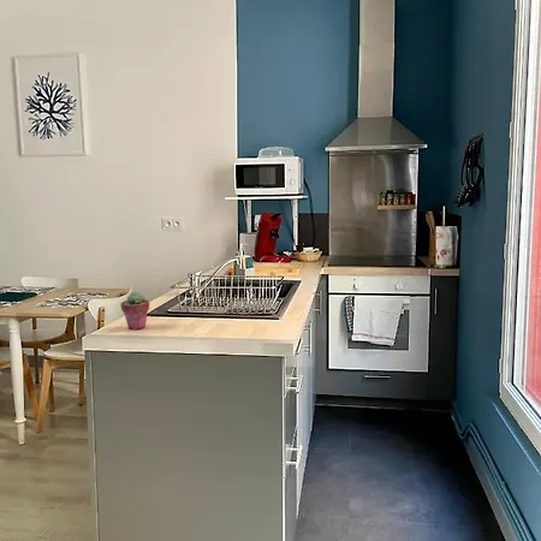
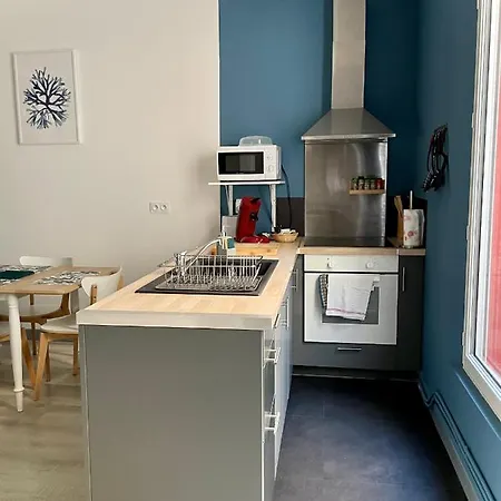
- potted succulent (135, 309)
